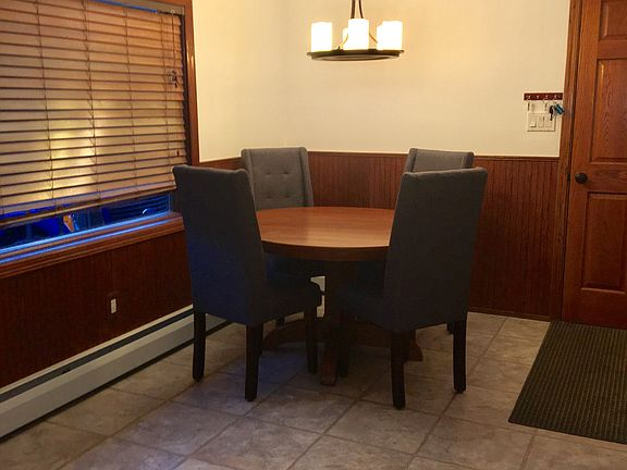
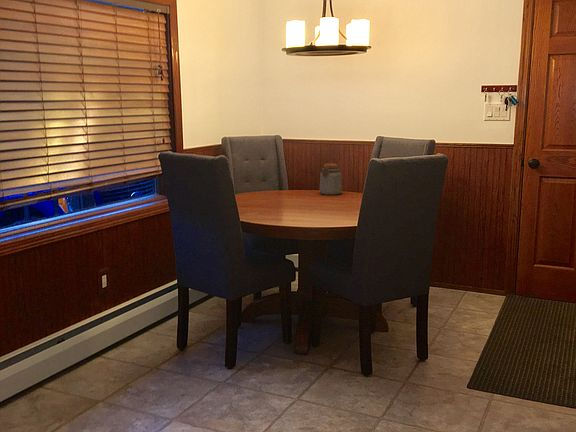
+ jar (330, 178)
